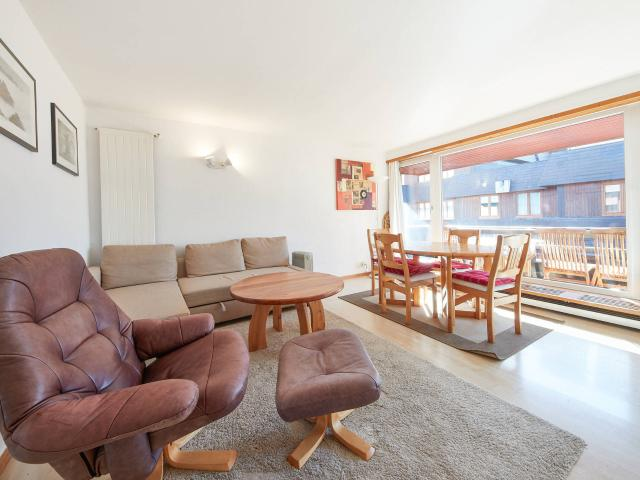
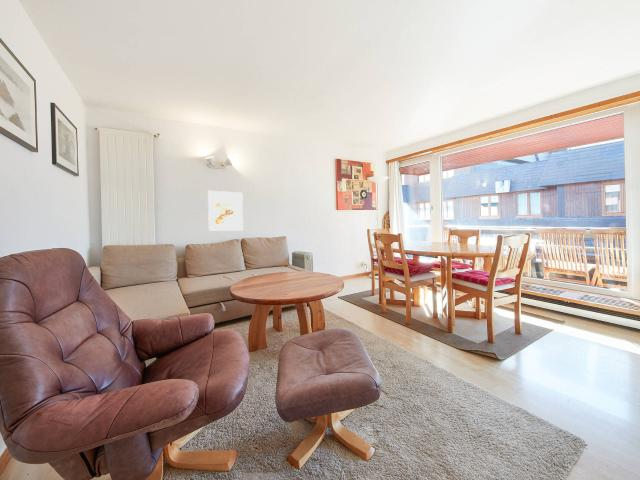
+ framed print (226, 211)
